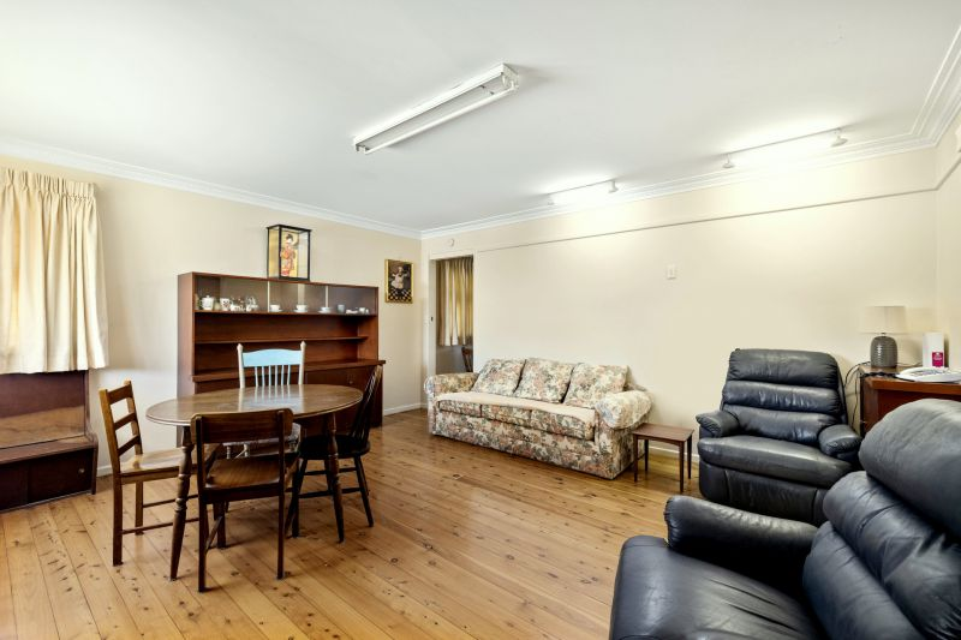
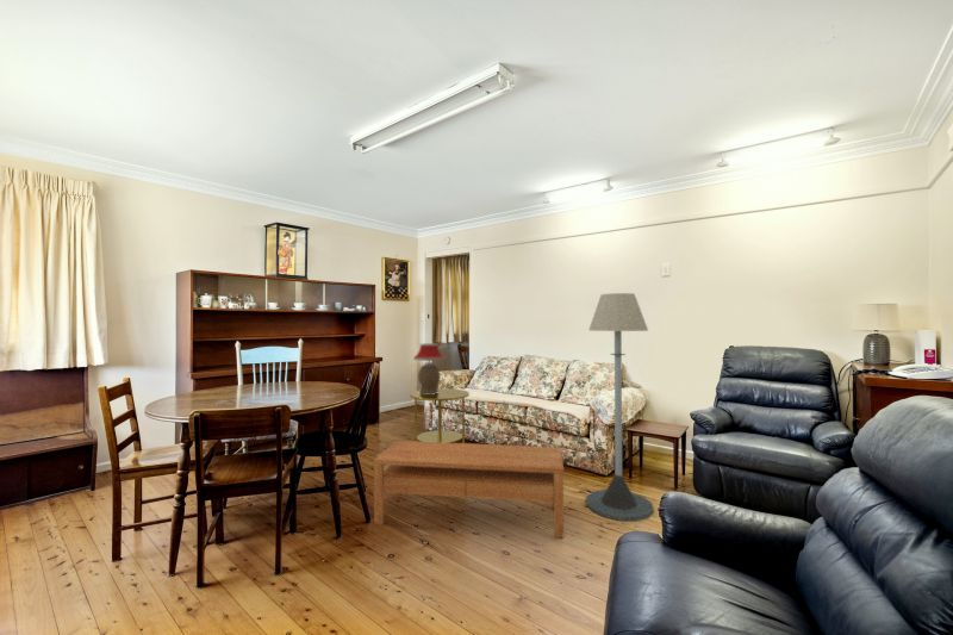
+ floor lamp (617, 399)
+ coffee table (471, 484)
+ side table (440, 421)
+ table lamp (429, 368)
